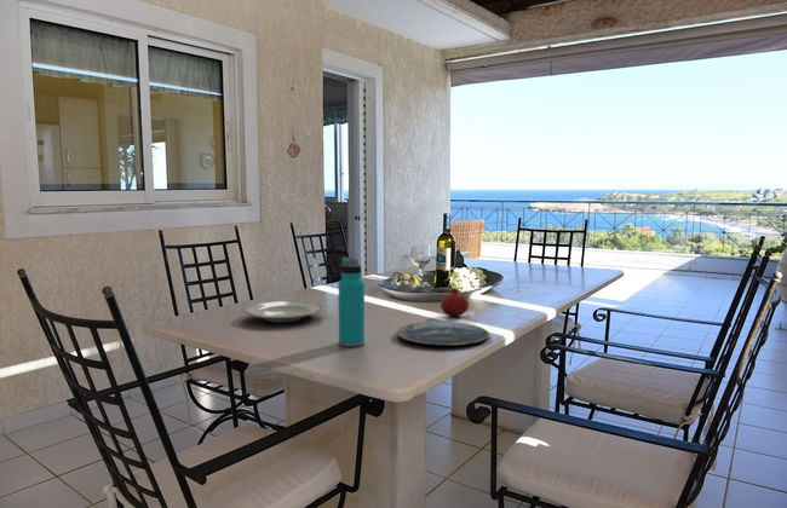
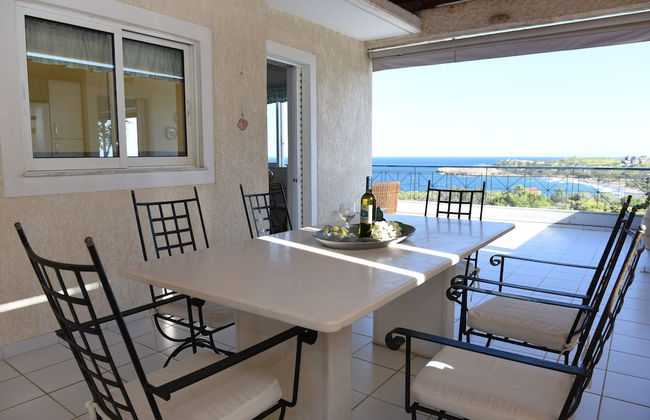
- plate (442, 334)
- water bottle (351, 300)
- fruit (454, 301)
- plate (283, 312)
